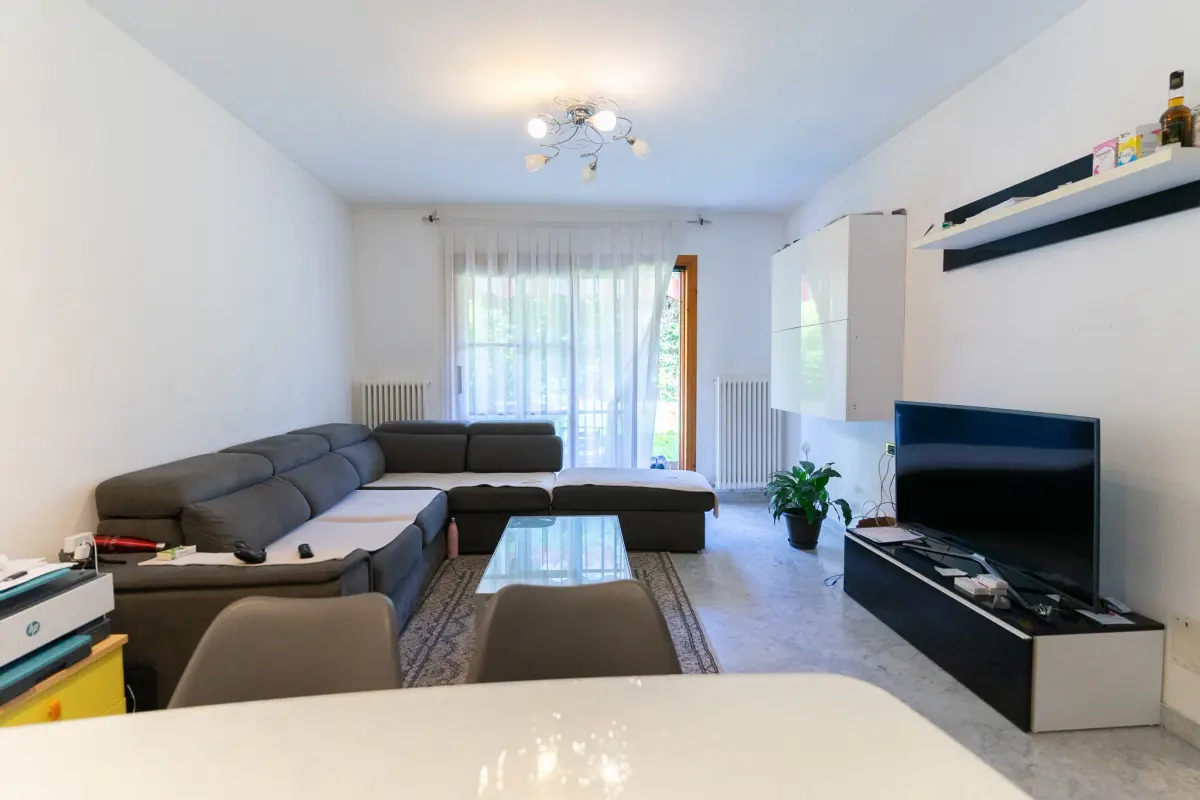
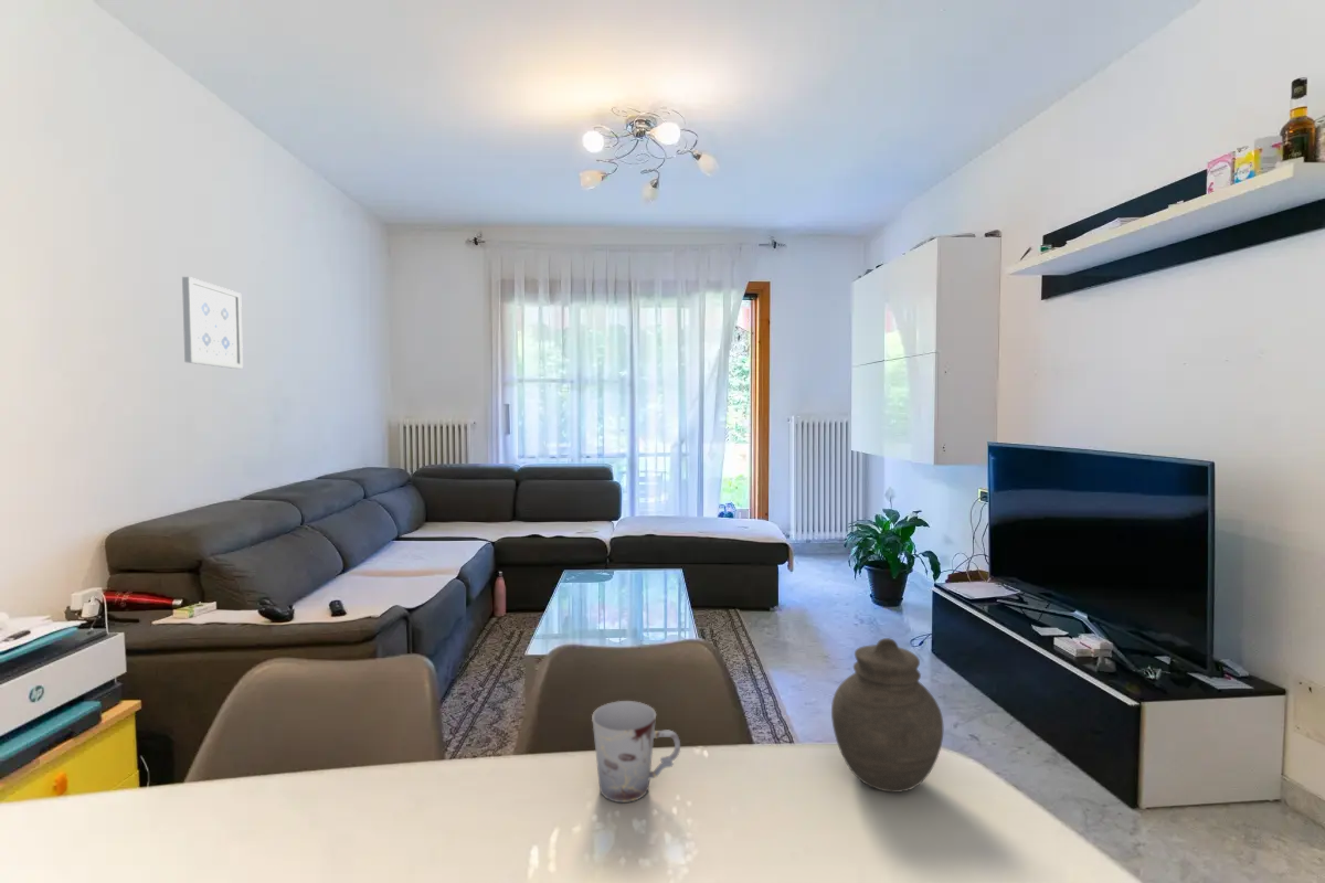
+ cup (636, 752)
+ wall art (214, 326)
+ jar (886, 708)
